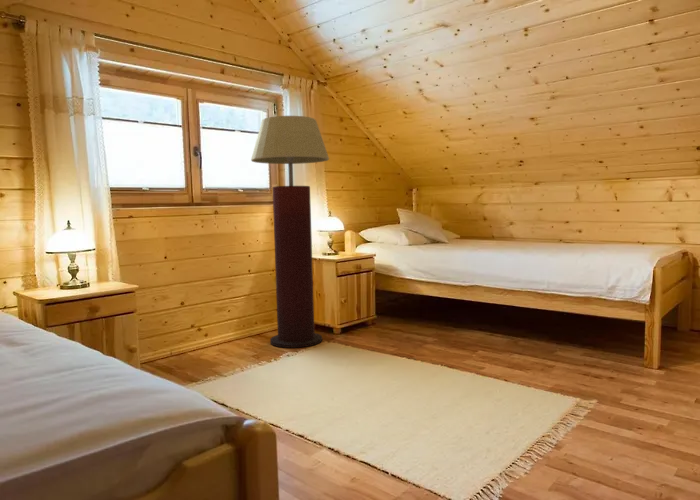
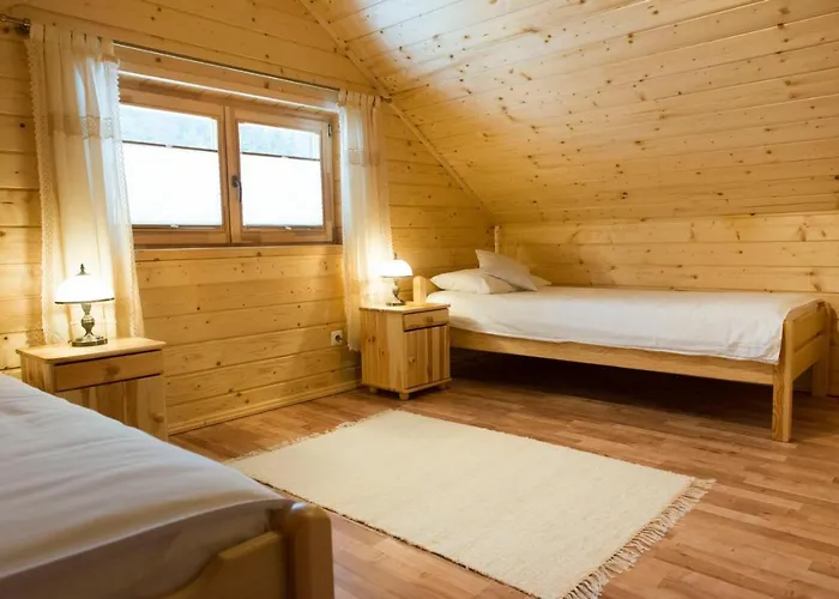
- floor lamp (292, 232)
